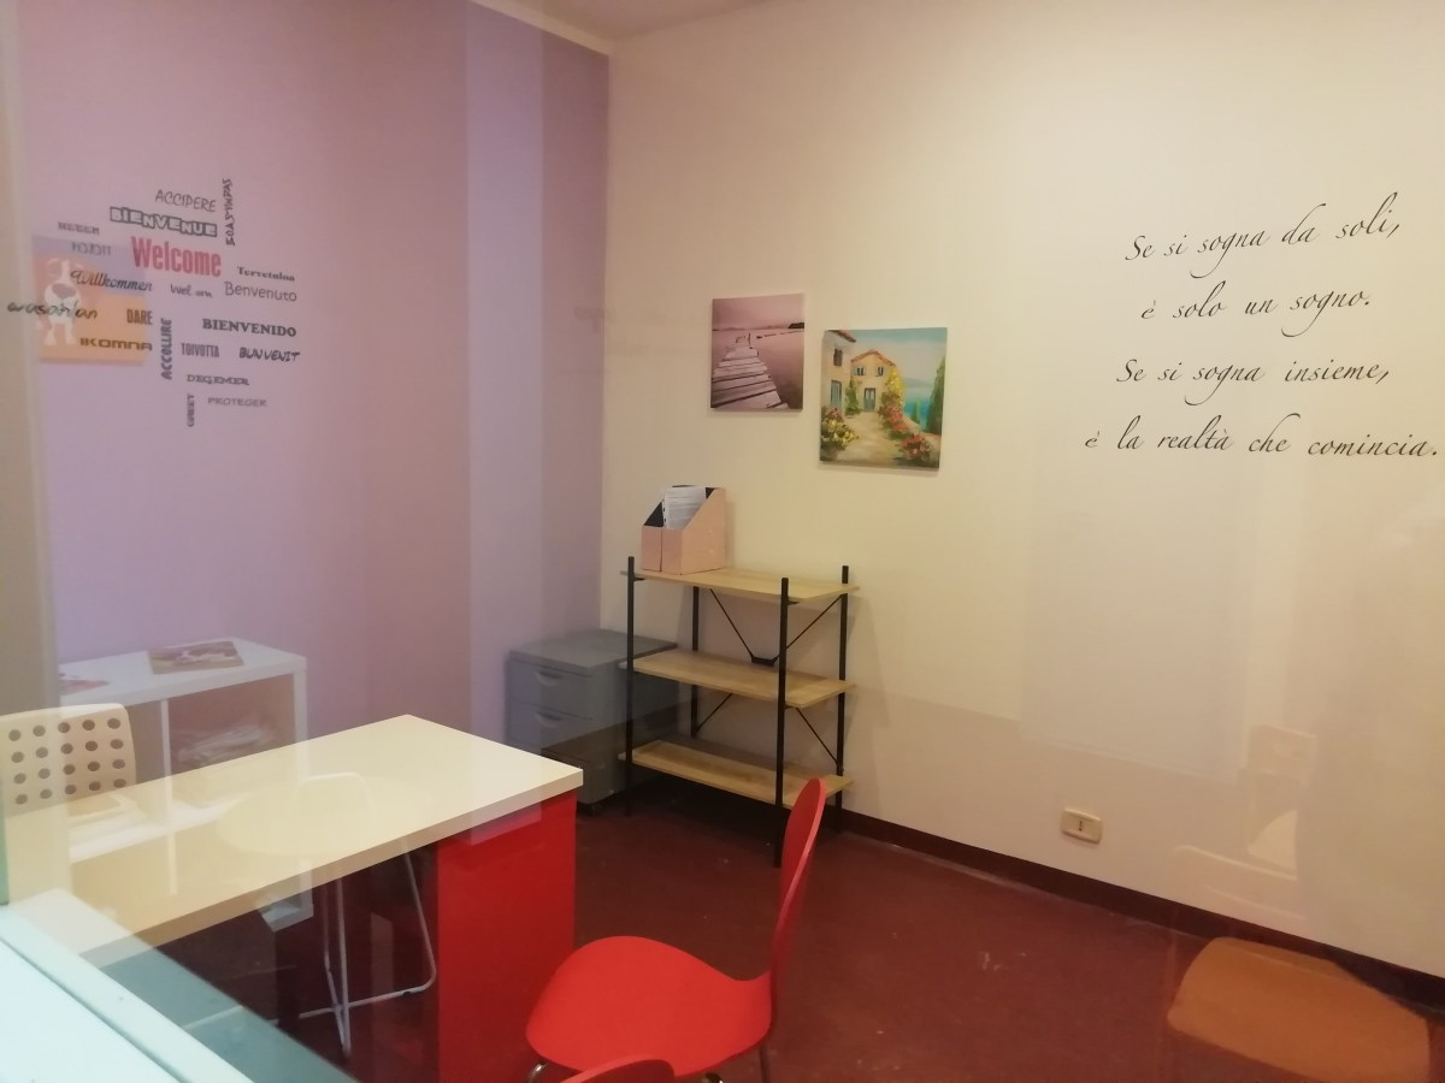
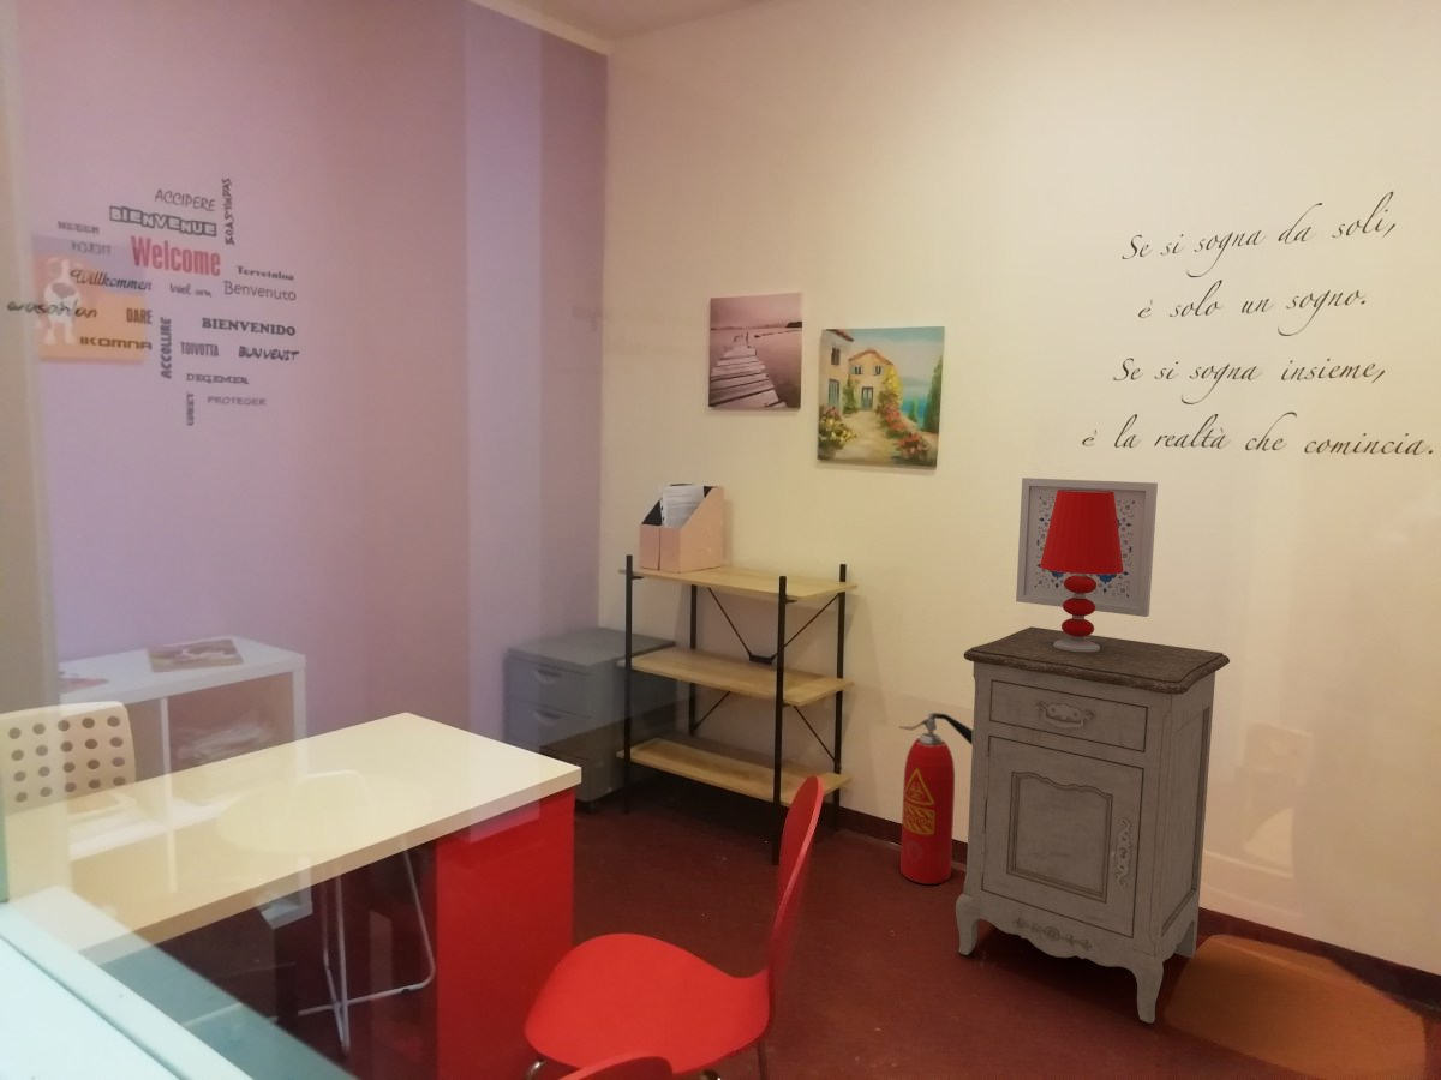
+ wall art (1086, 574)
+ nightstand (1081, 808)
+ table lamp (1081, 569)
+ fire extinguisher (932, 794)
